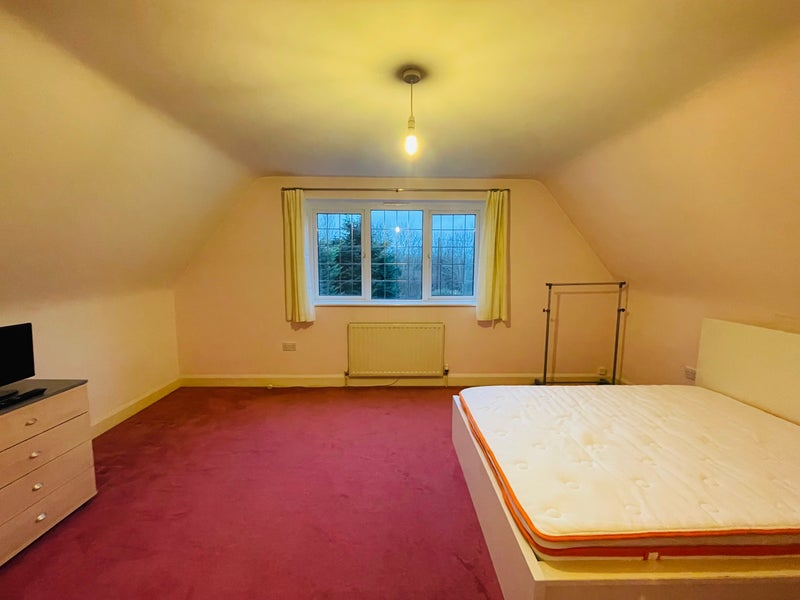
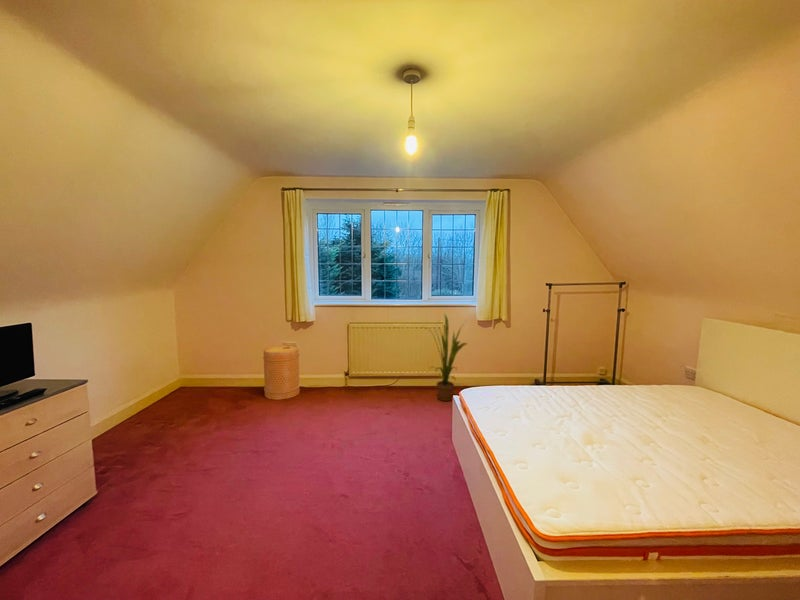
+ house plant (443, 357)
+ basket (281, 371)
